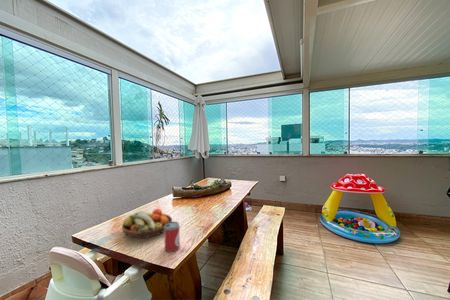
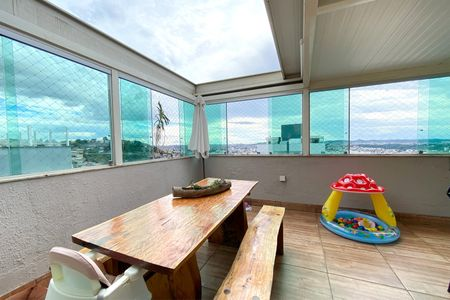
- fruit bowl (148, 219)
- beer can (172, 236)
